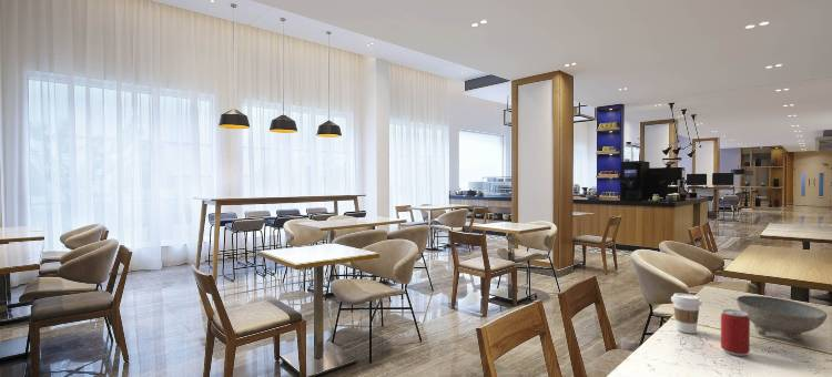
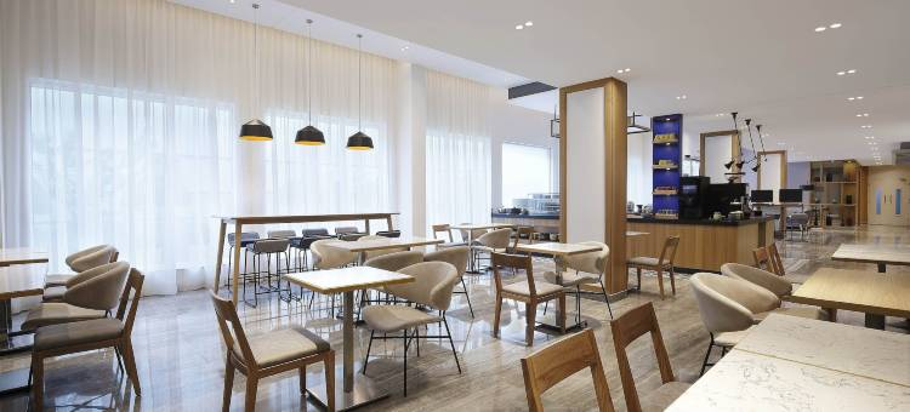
- beer can (734, 332)
- bowl (779, 319)
- coffee cup (686, 313)
